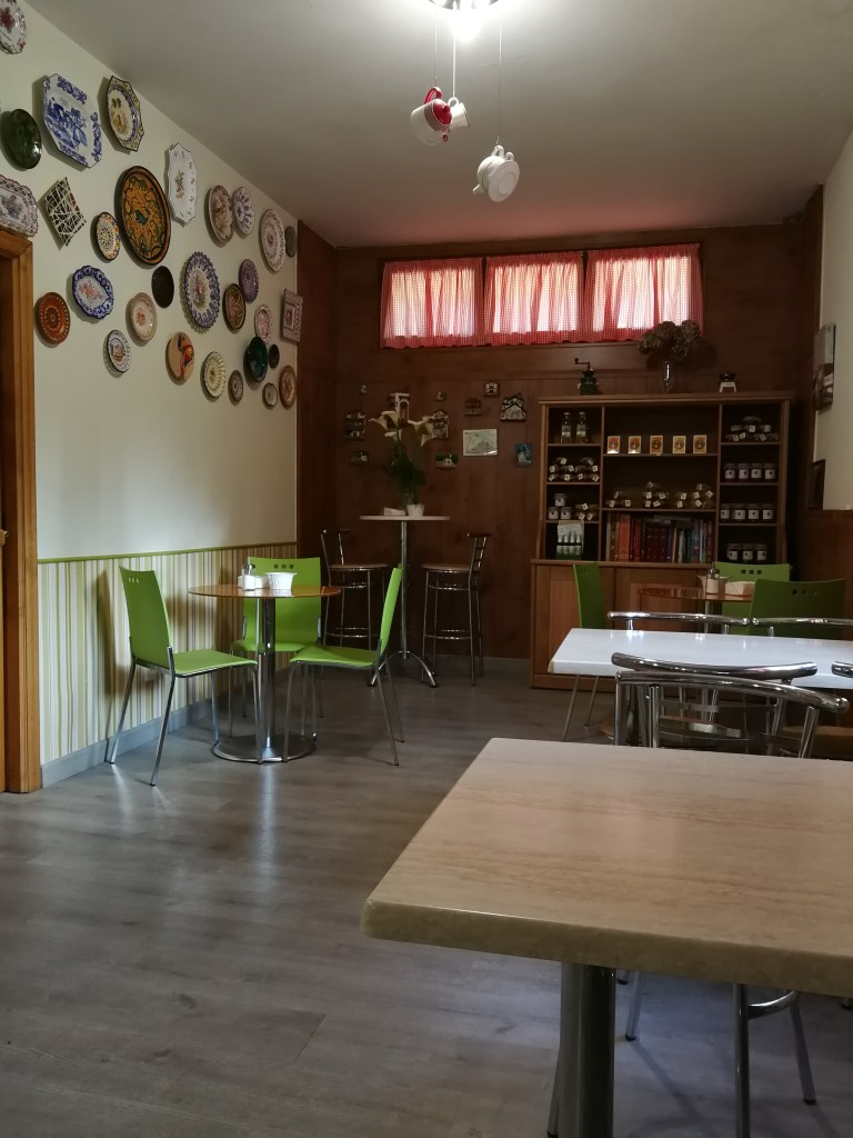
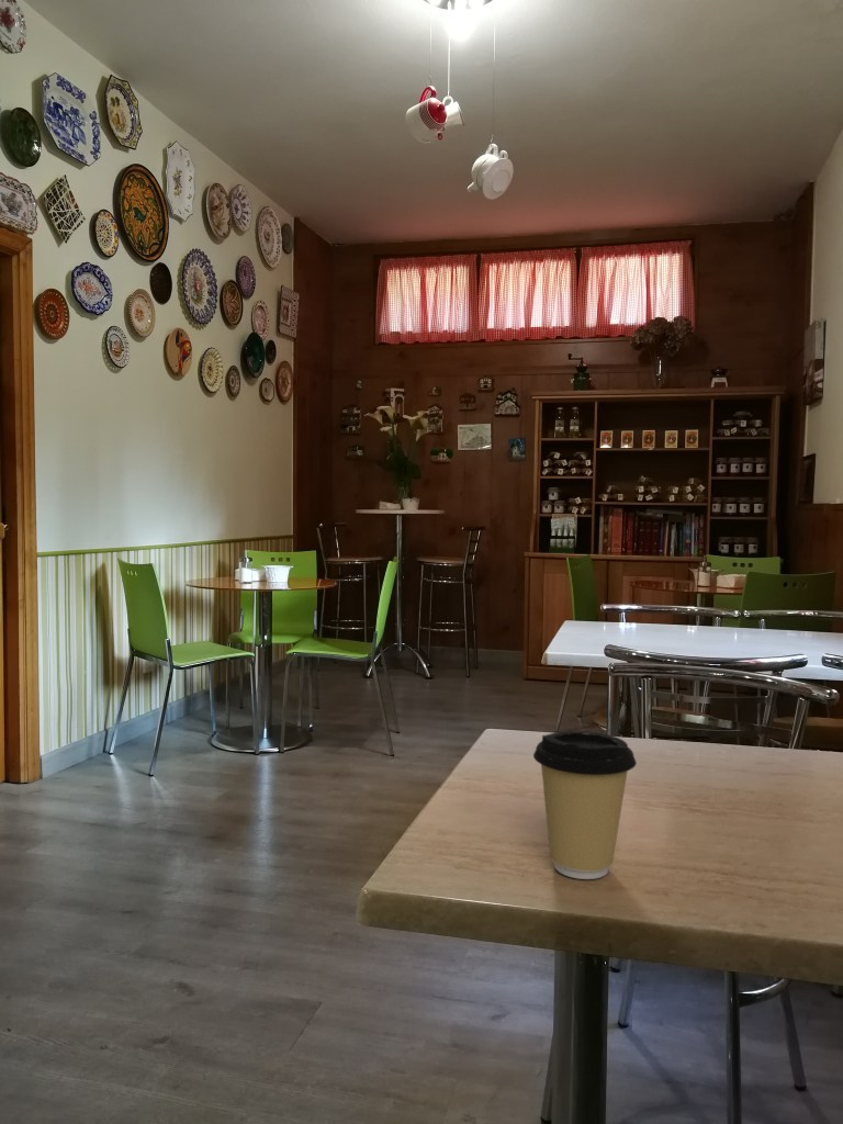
+ coffee cup (583, 801)
